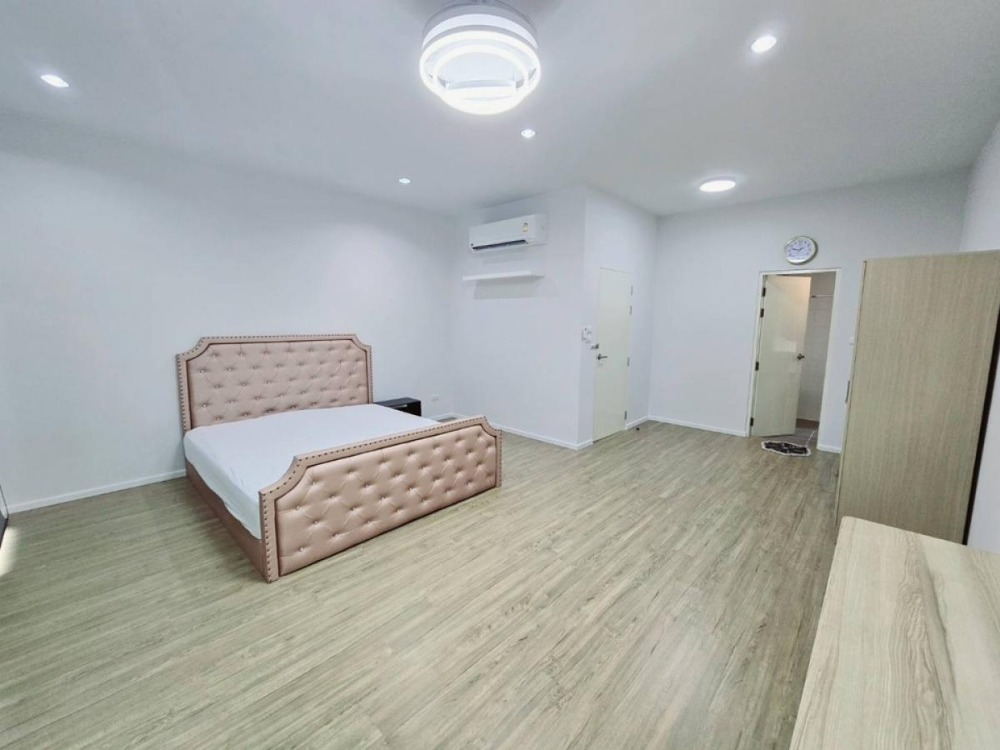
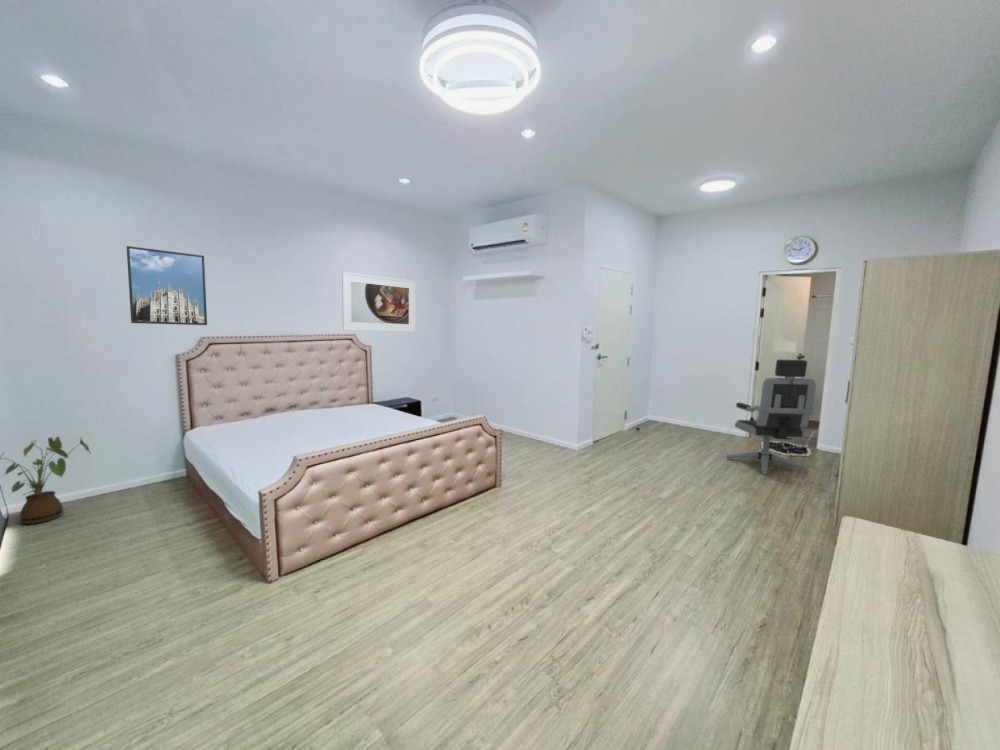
+ house plant (45, 480)
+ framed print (381, 304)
+ office chair (769, 412)
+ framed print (169, 288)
